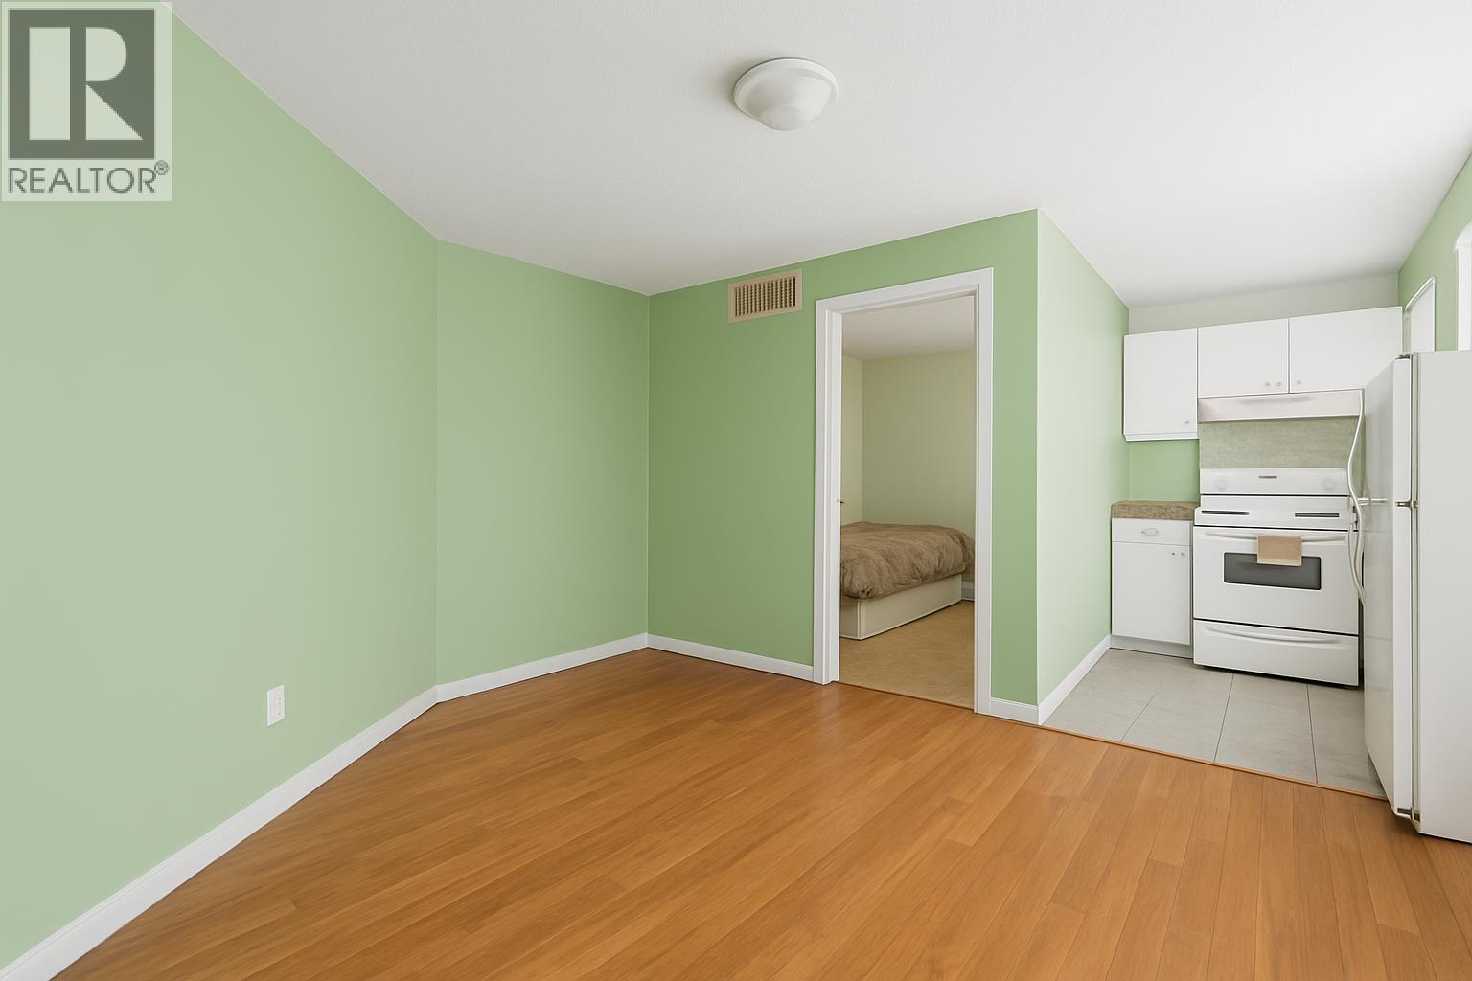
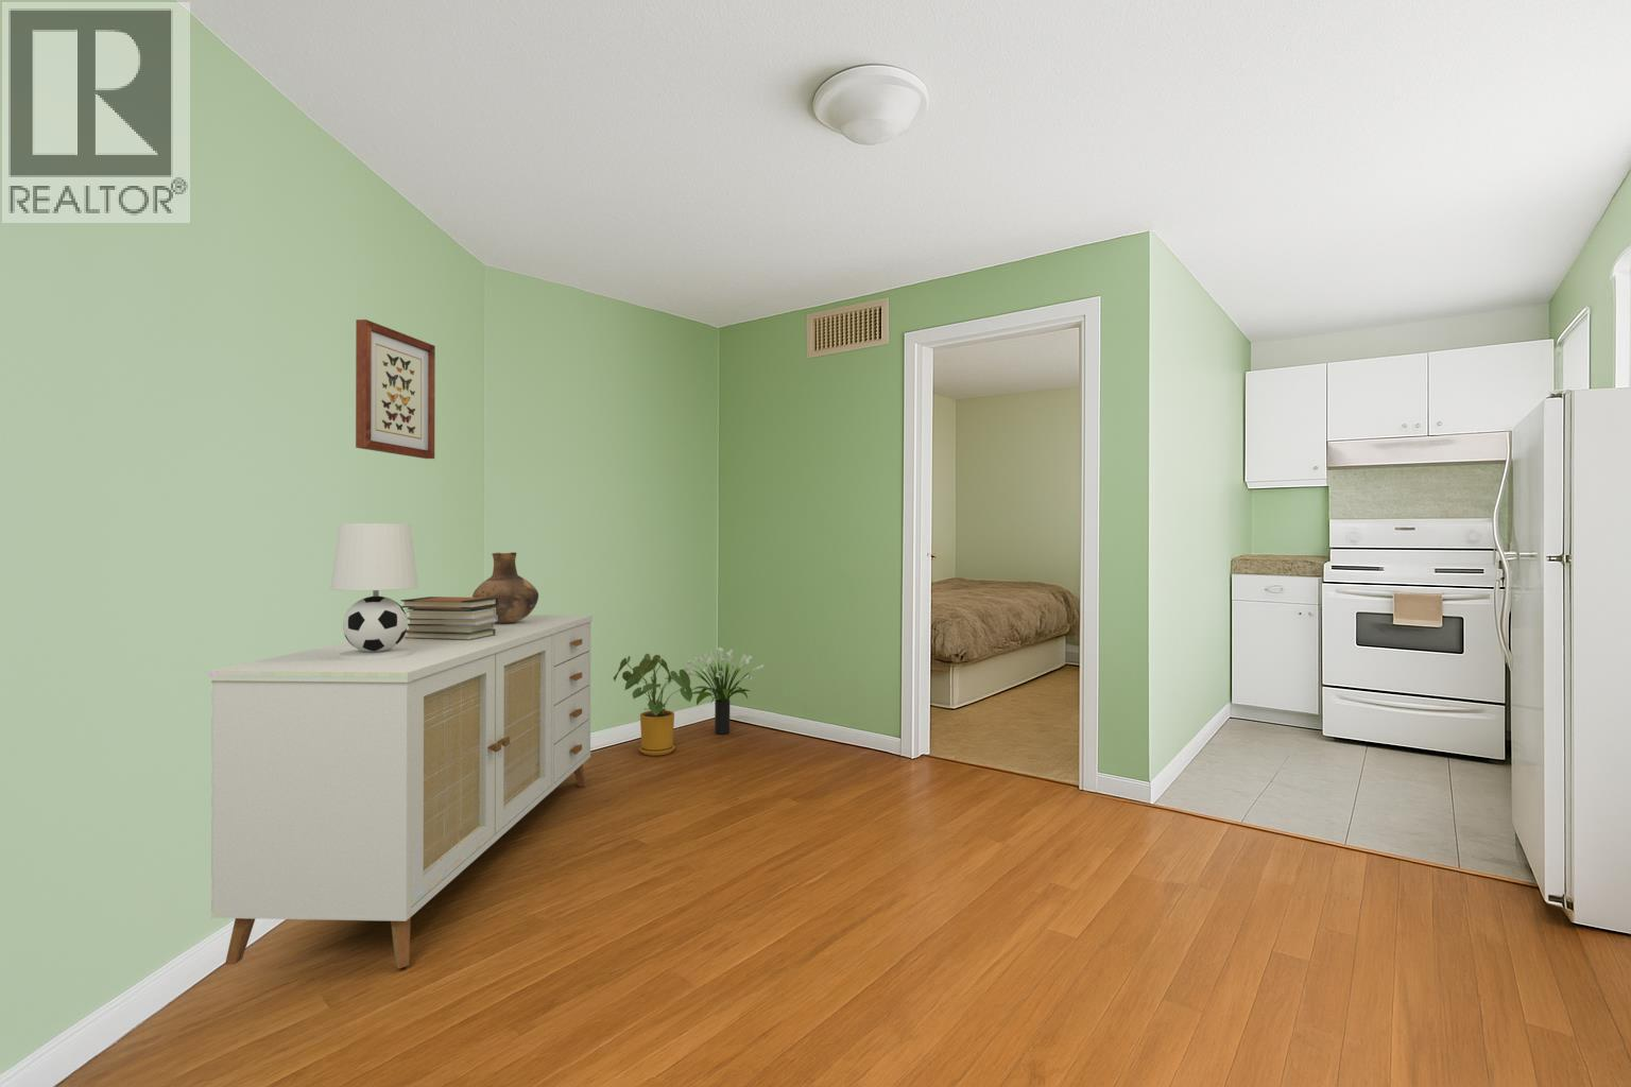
+ house plant (653, 704)
+ sideboard (455, 742)
+ vase (505, 587)
+ potted plant (724, 690)
+ table lamp (375, 590)
+ wall art (397, 393)
+ book stack (451, 616)
